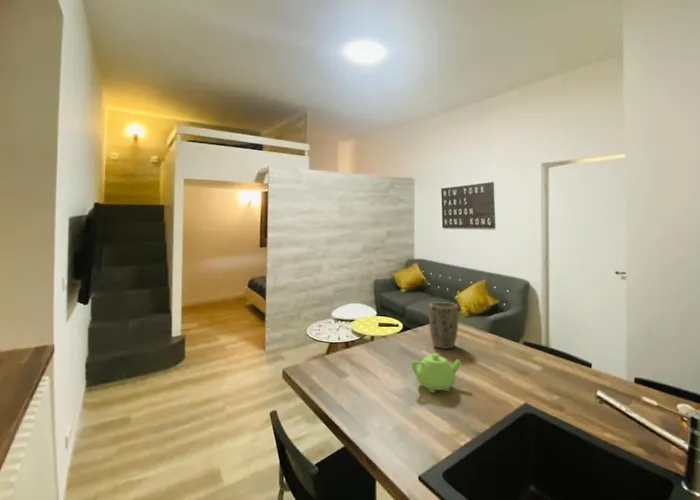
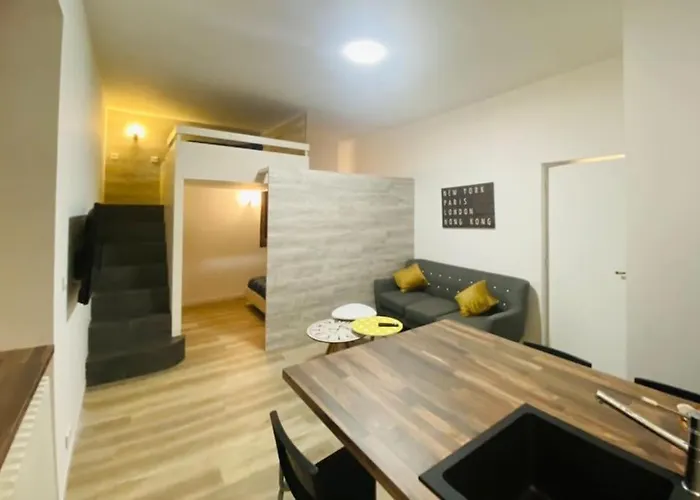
- plant pot (443, 325)
- teapot (437, 370)
